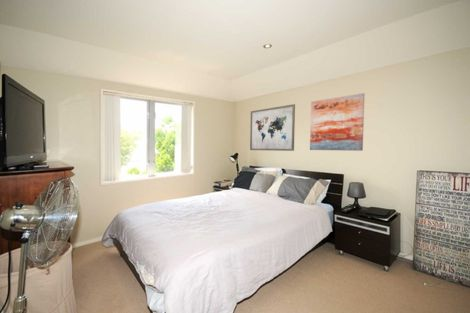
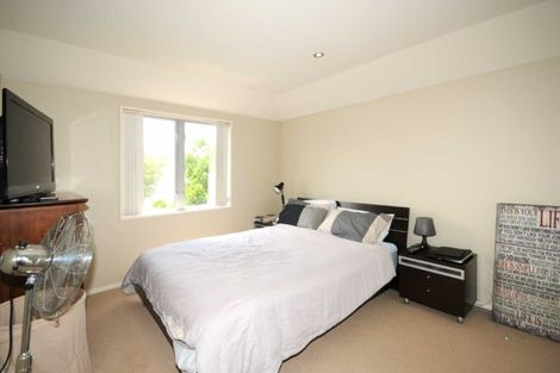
- wall art (334, 124)
- wall art (270, 129)
